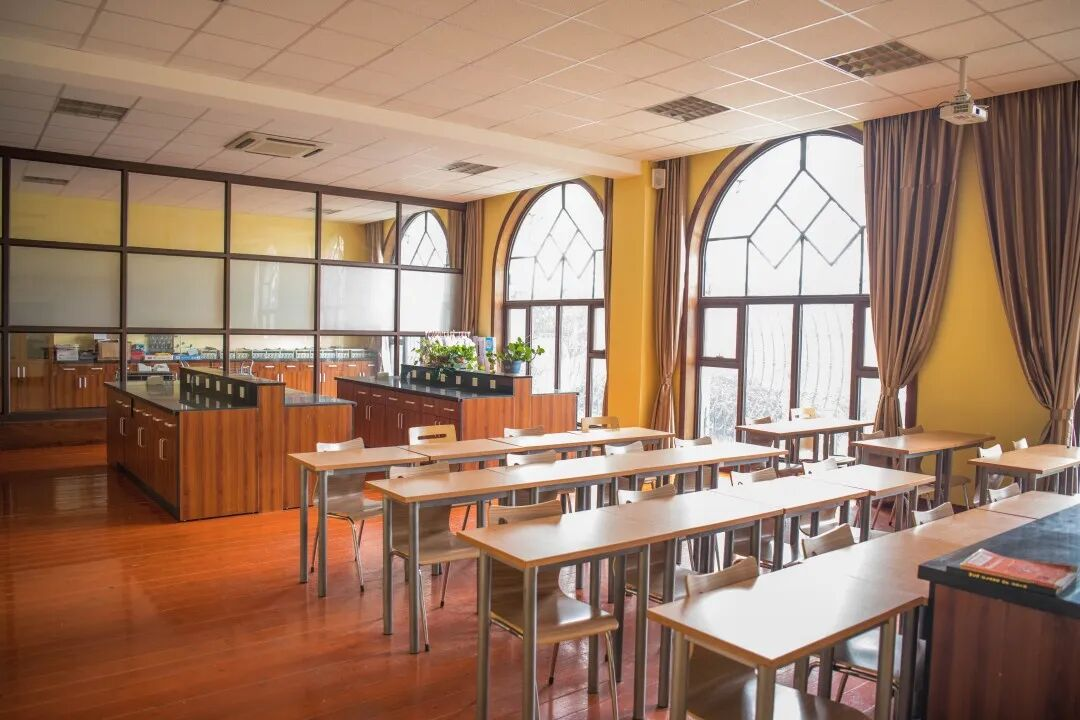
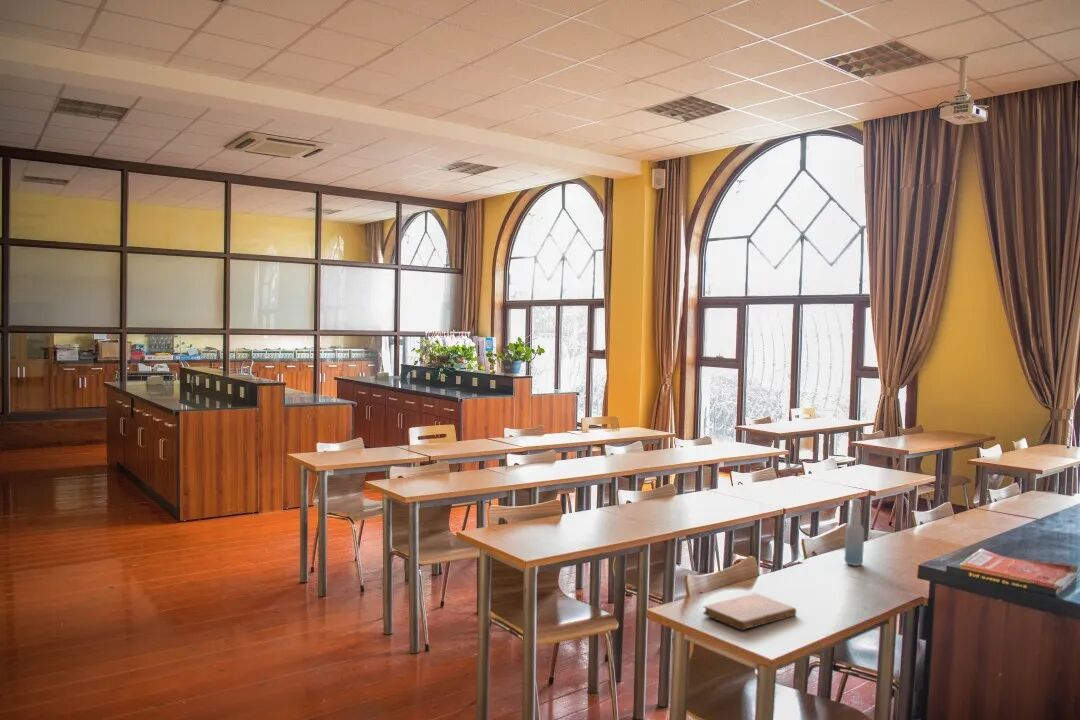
+ notebook (749, 610)
+ bottle (854, 531)
